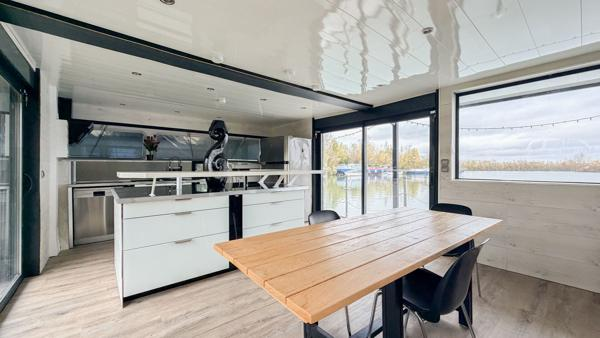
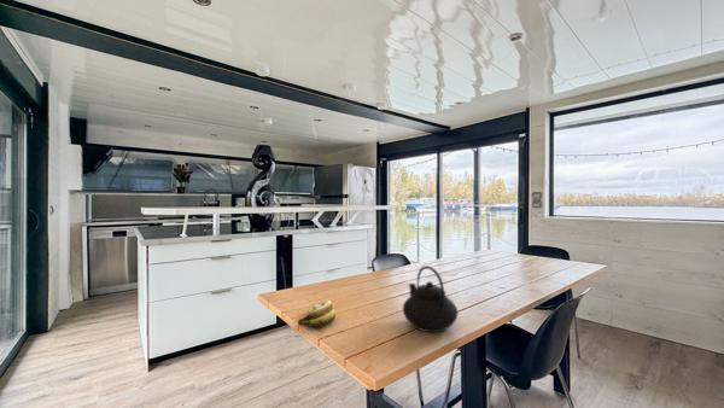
+ banana (315, 310)
+ teapot (426, 293)
